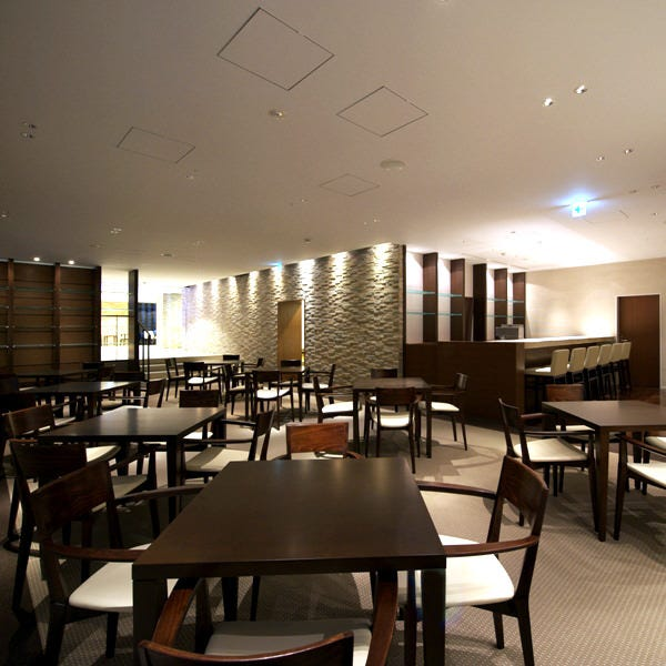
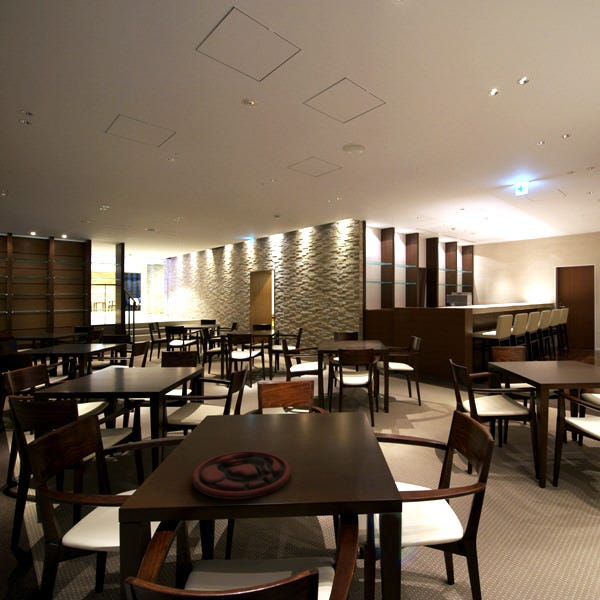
+ plate (242, 471)
